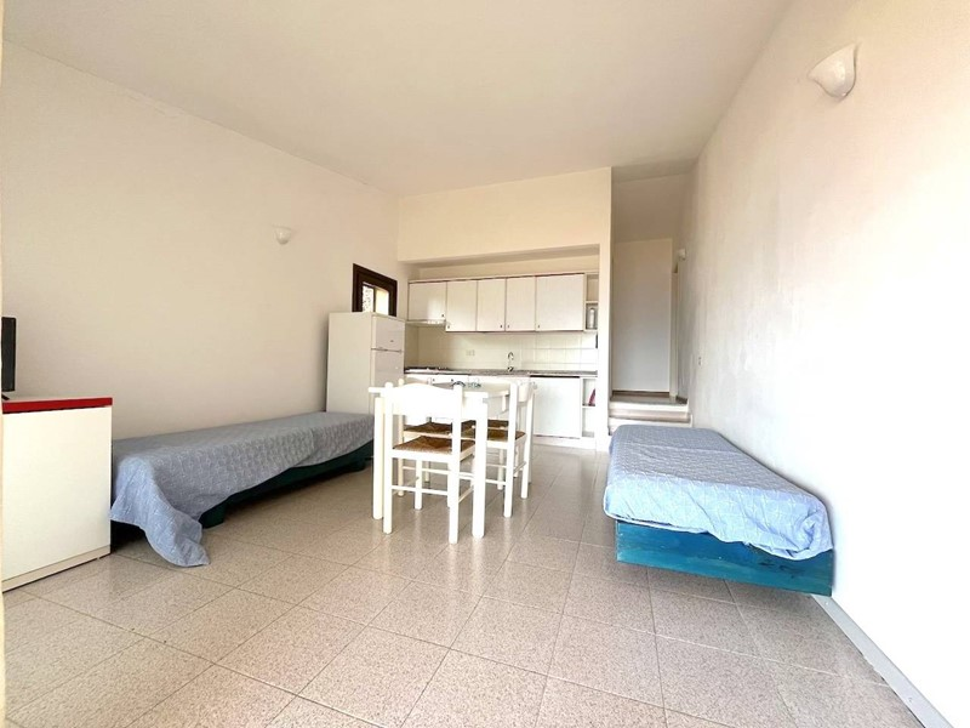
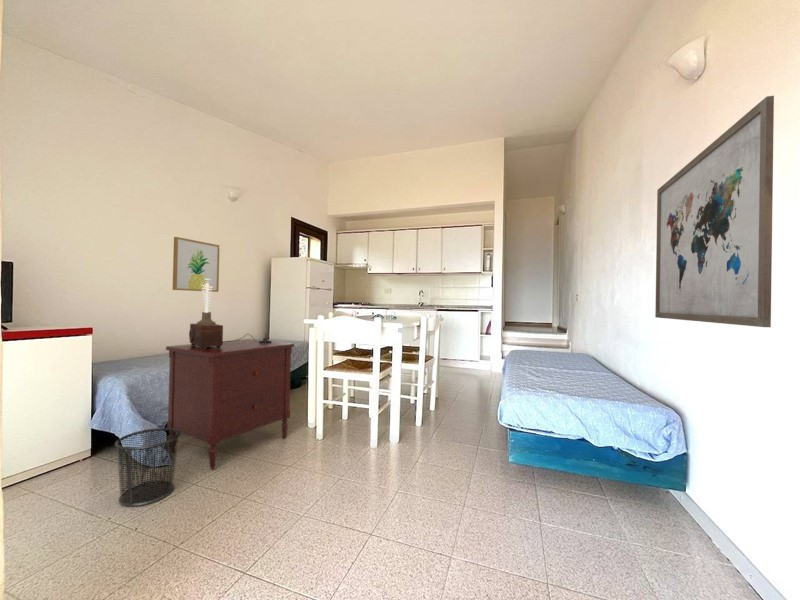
+ table lamp (222, 325)
+ dresser (232, 395)
+ waste bin (148, 465)
+ wall art (197, 266)
+ wall art (697, 238)
